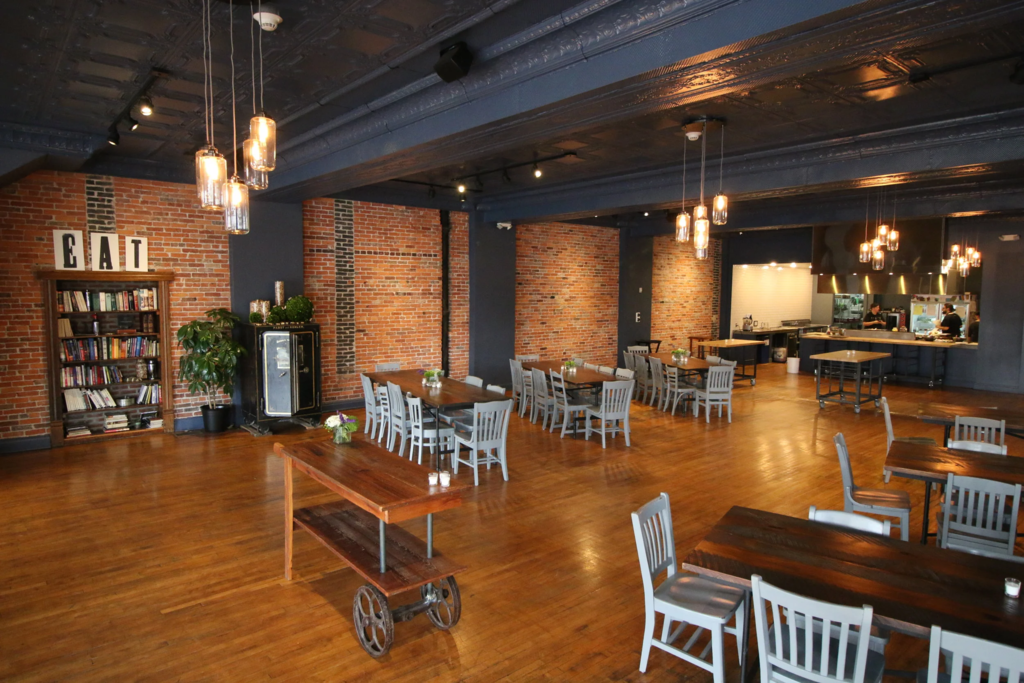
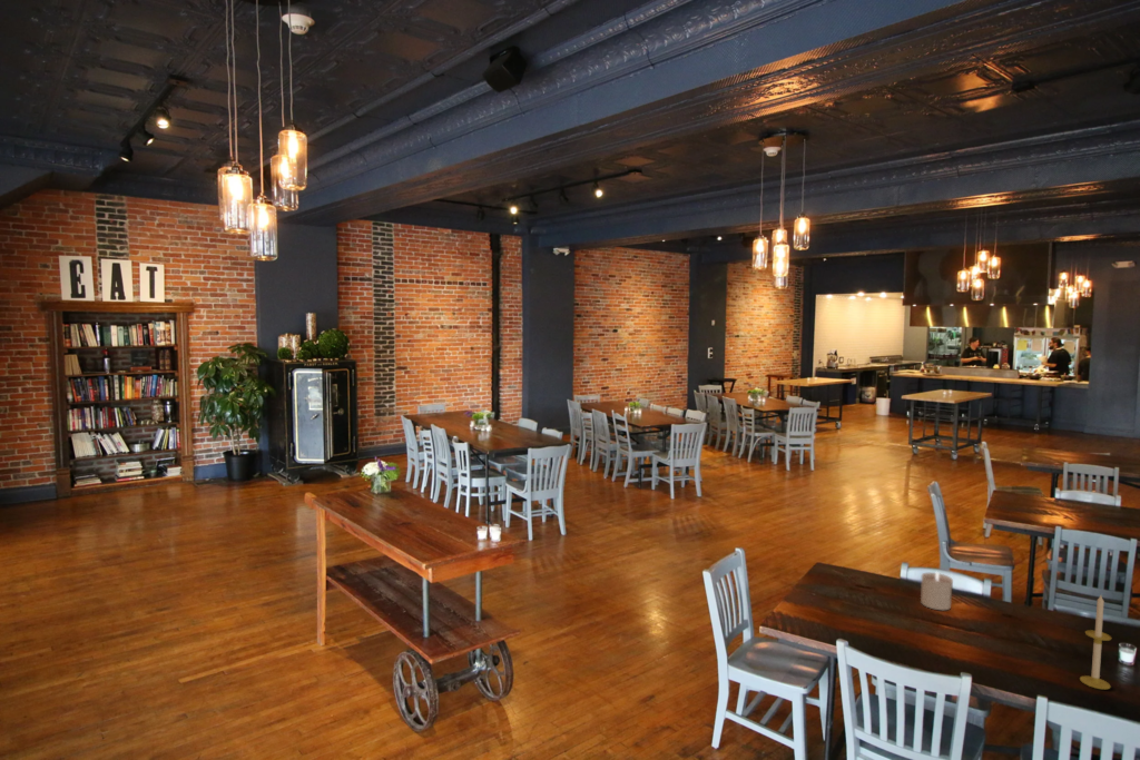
+ candle (936, 588)
+ candle (1098, 639)
